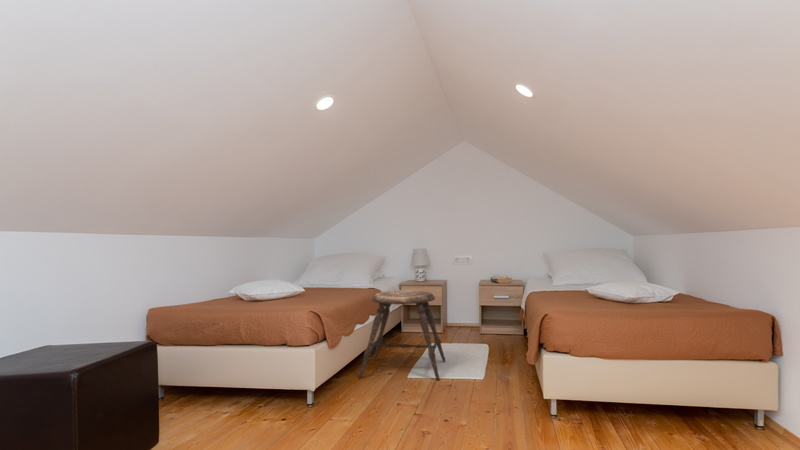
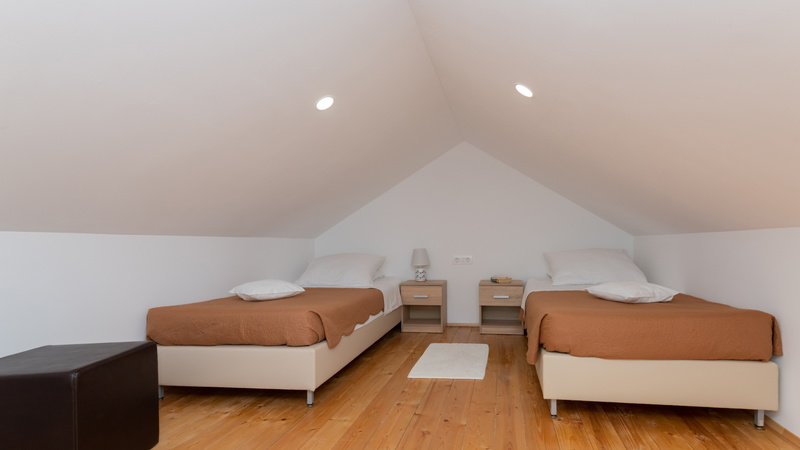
- stool (404, 344)
